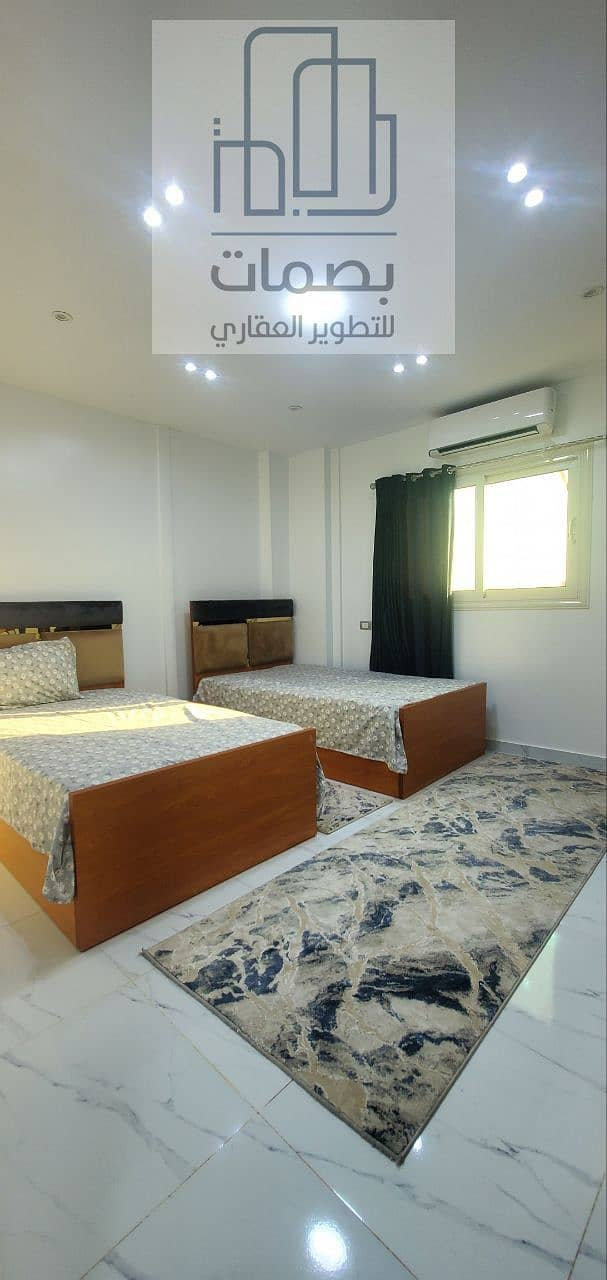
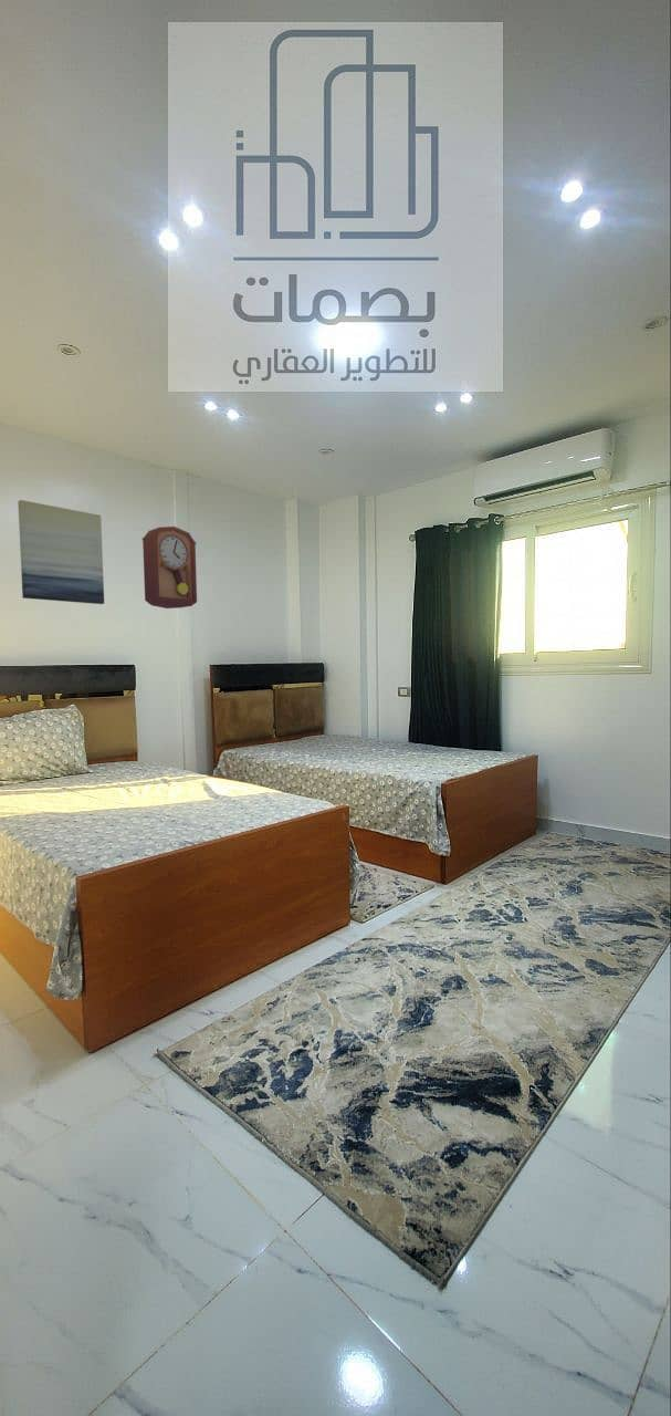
+ pendulum clock (170, 568)
+ wall art (63, 554)
